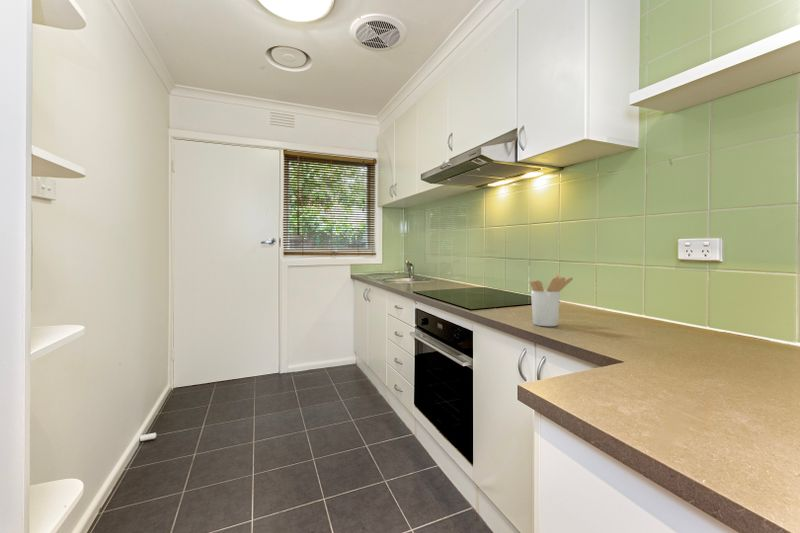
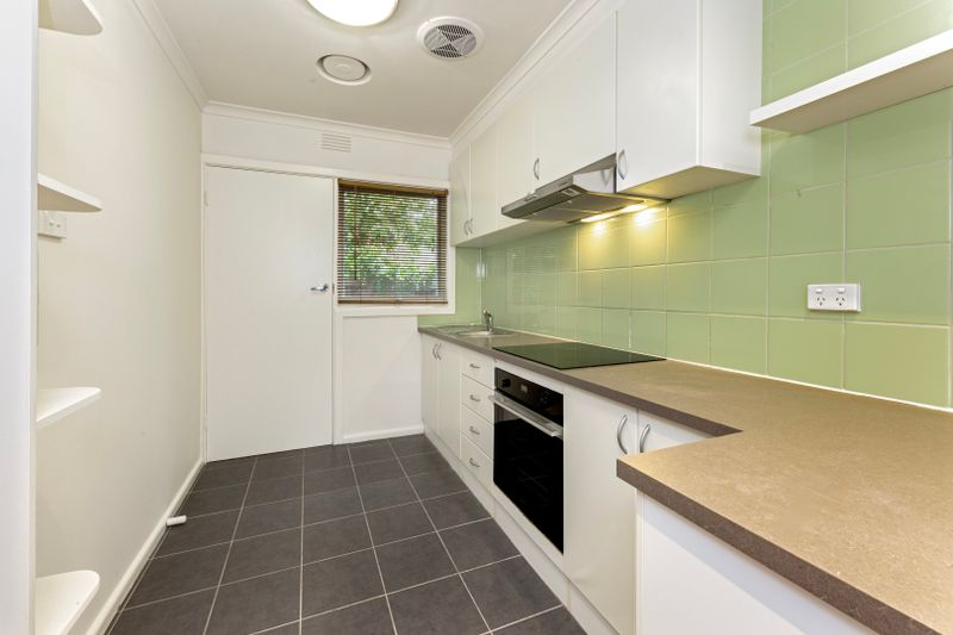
- utensil holder (550, 299)
